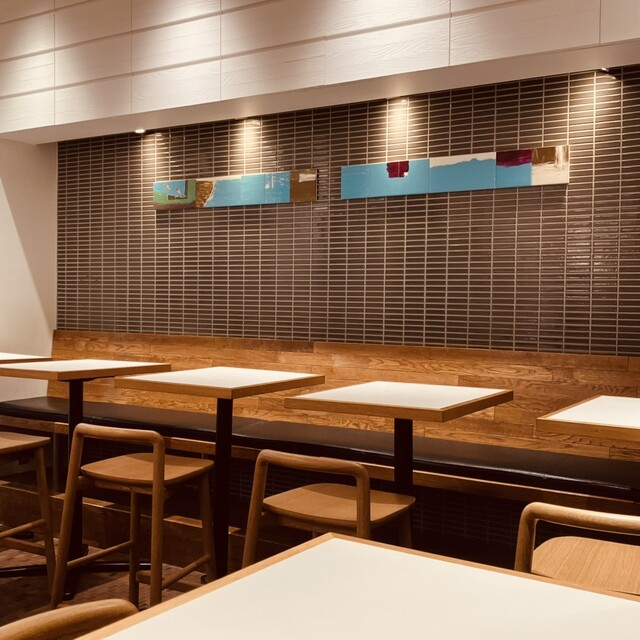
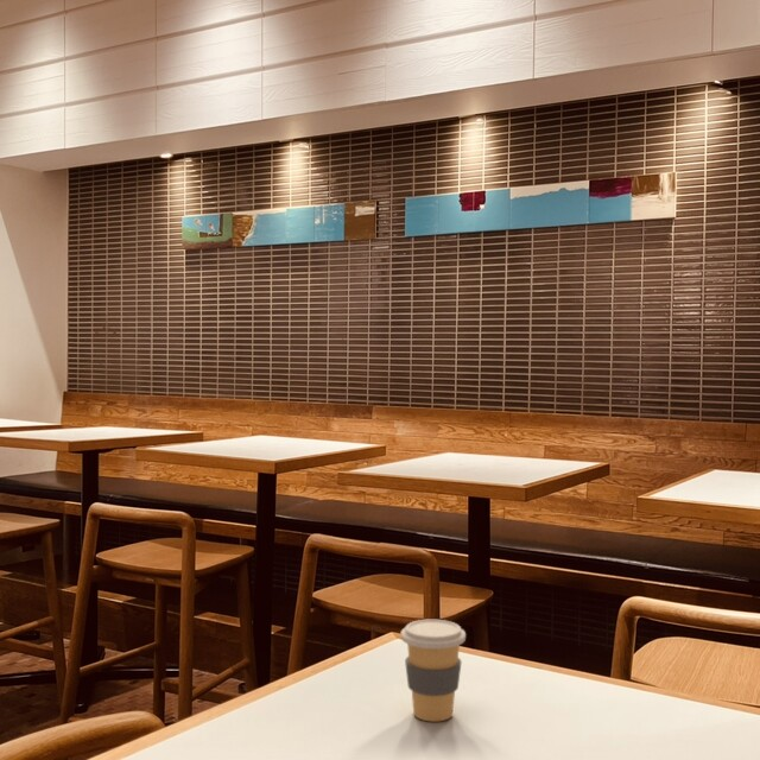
+ coffee cup (432, 670)
